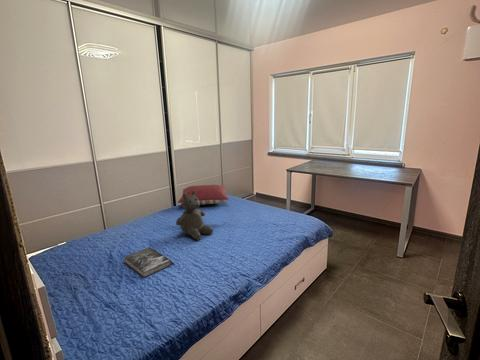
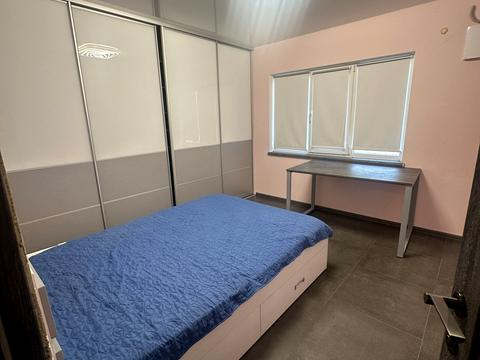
- pillow (204, 194)
- book (147, 260)
- teddy bear (195, 213)
